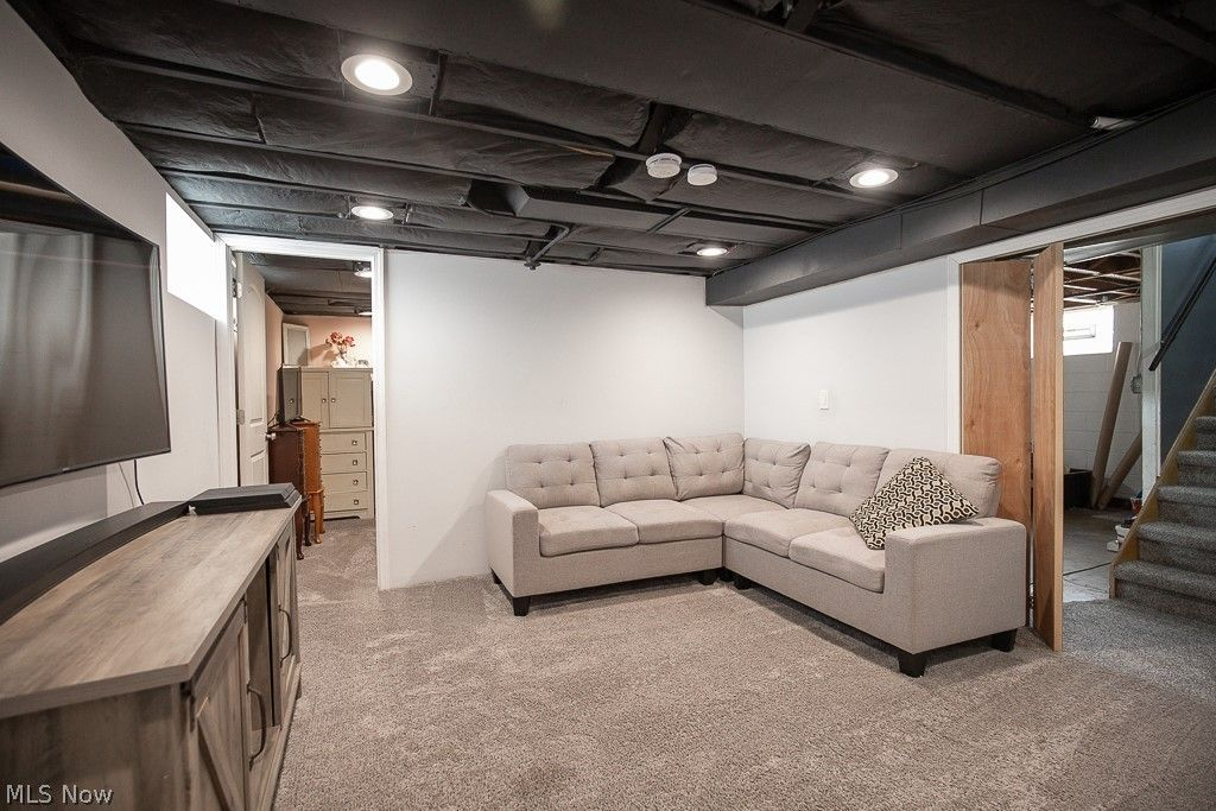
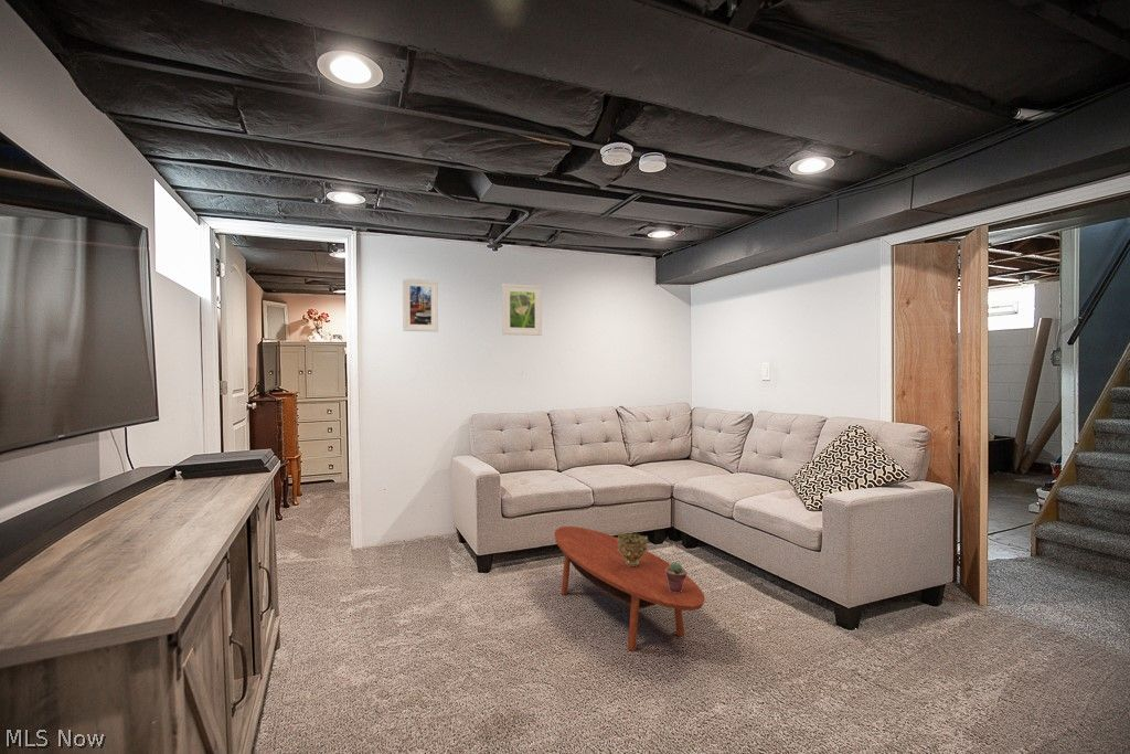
+ decorative bowl (632, 550)
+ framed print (522, 309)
+ potted succulent (675, 575)
+ coffee table (617, 585)
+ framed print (420, 305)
